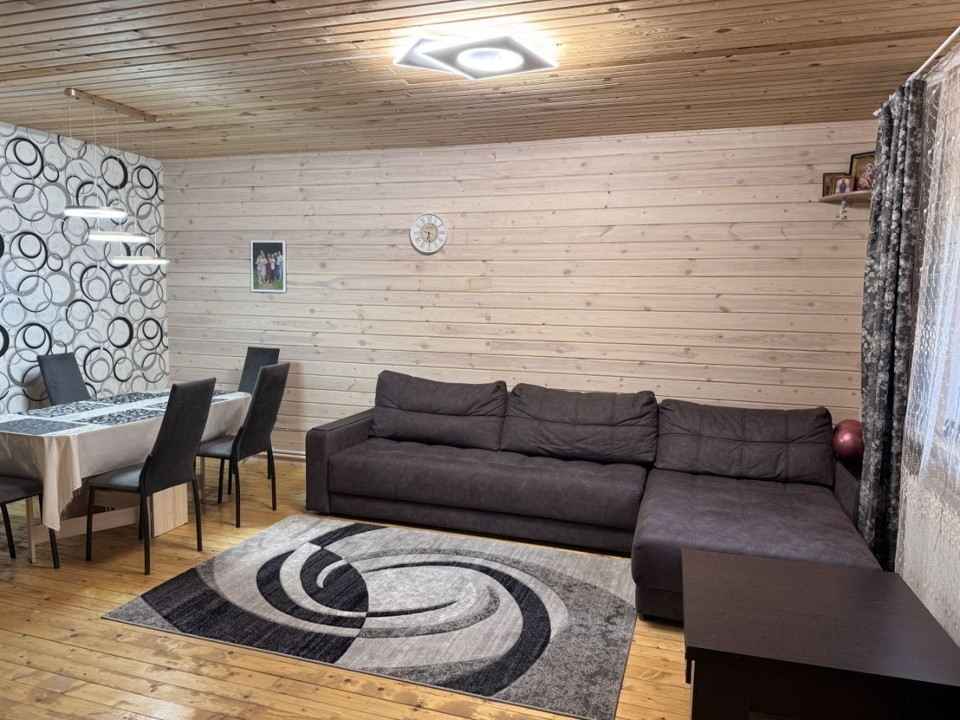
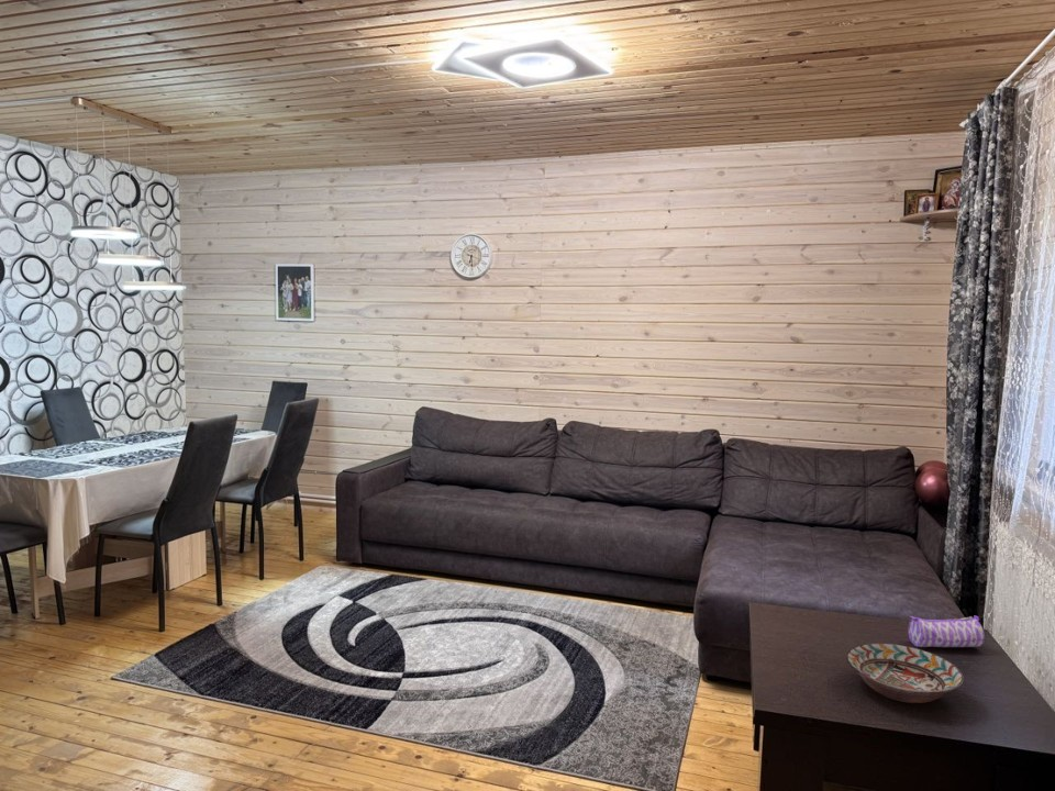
+ decorative bowl (902, 678)
+ pencil case (946, 631)
